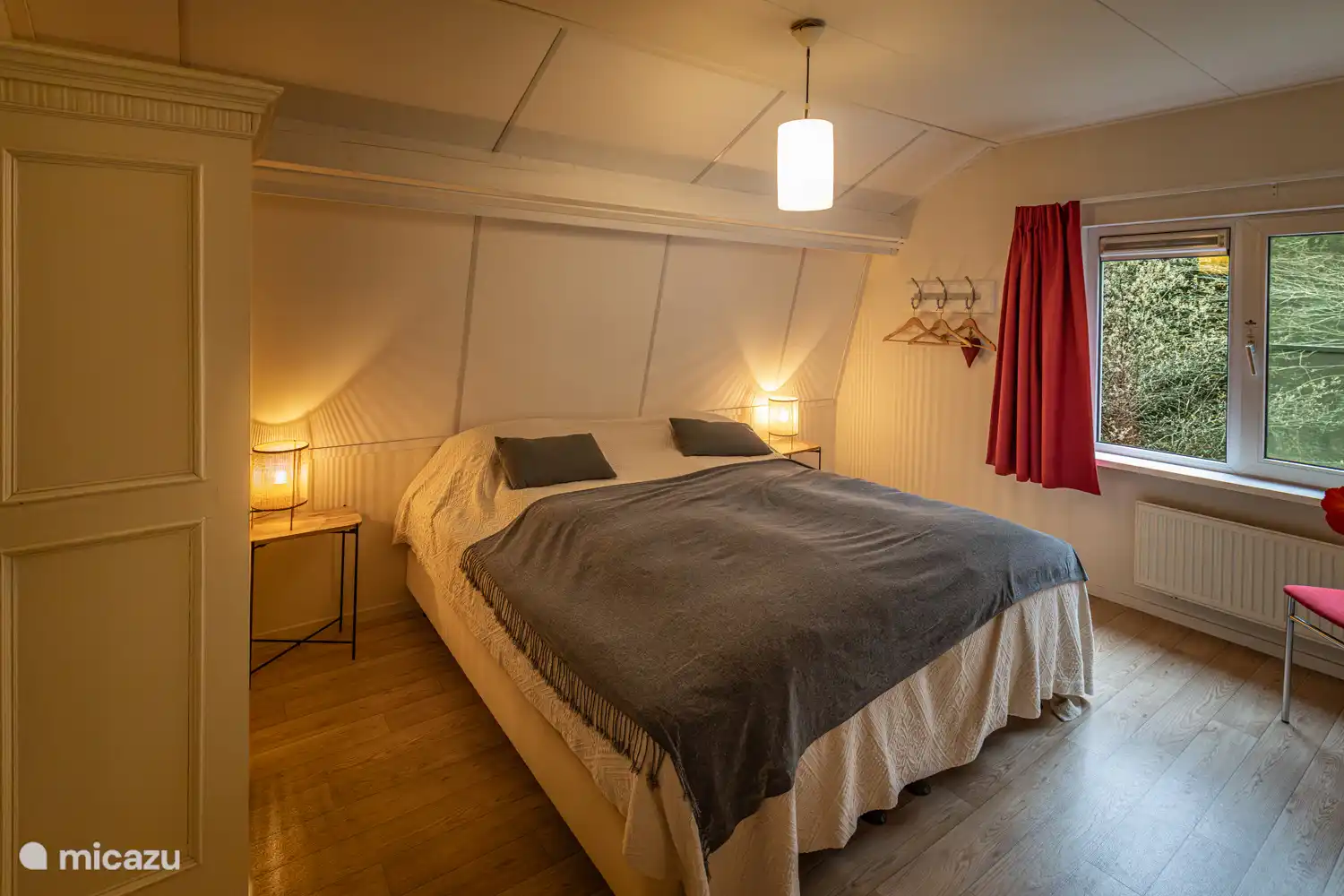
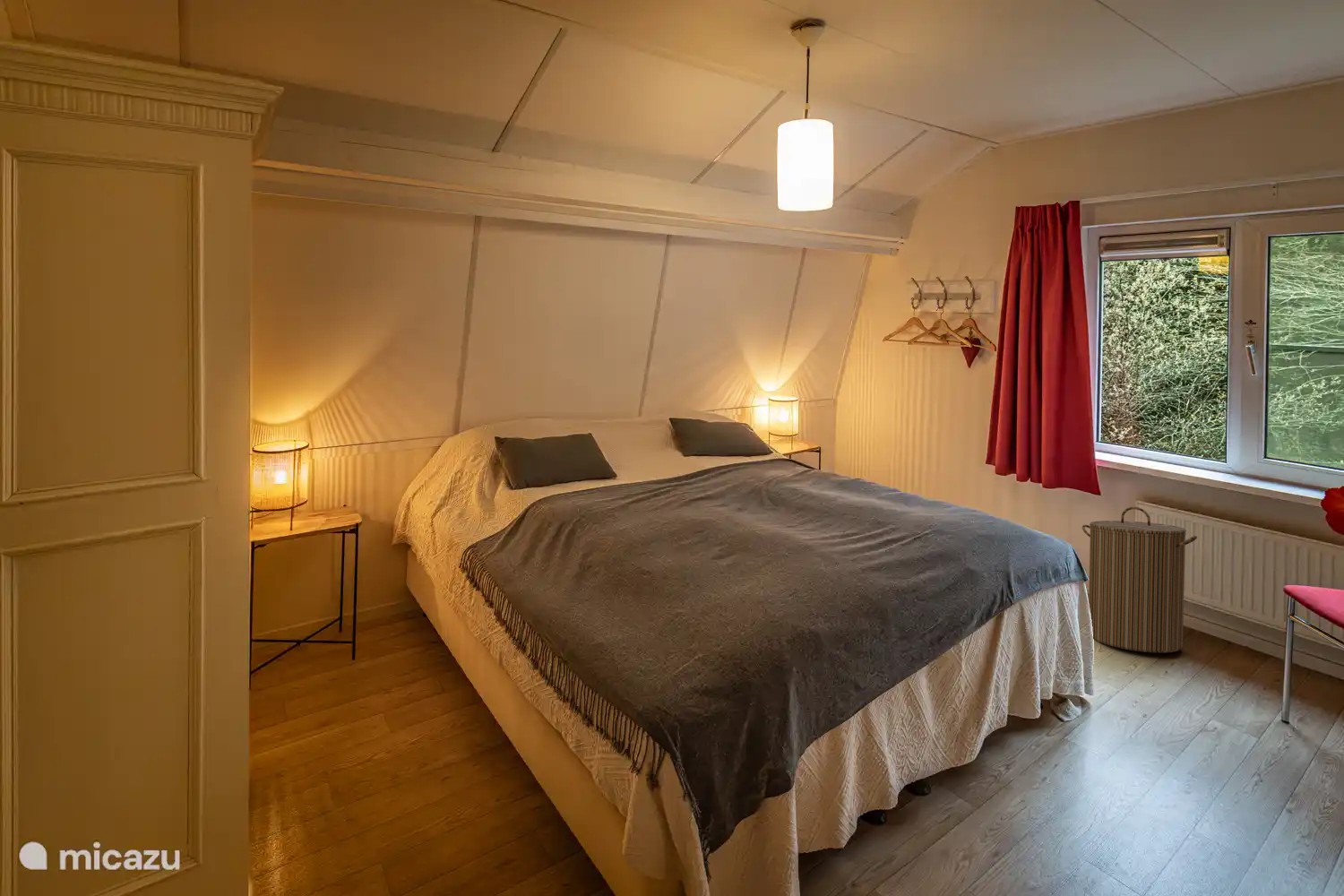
+ laundry hamper (1135, 573)
